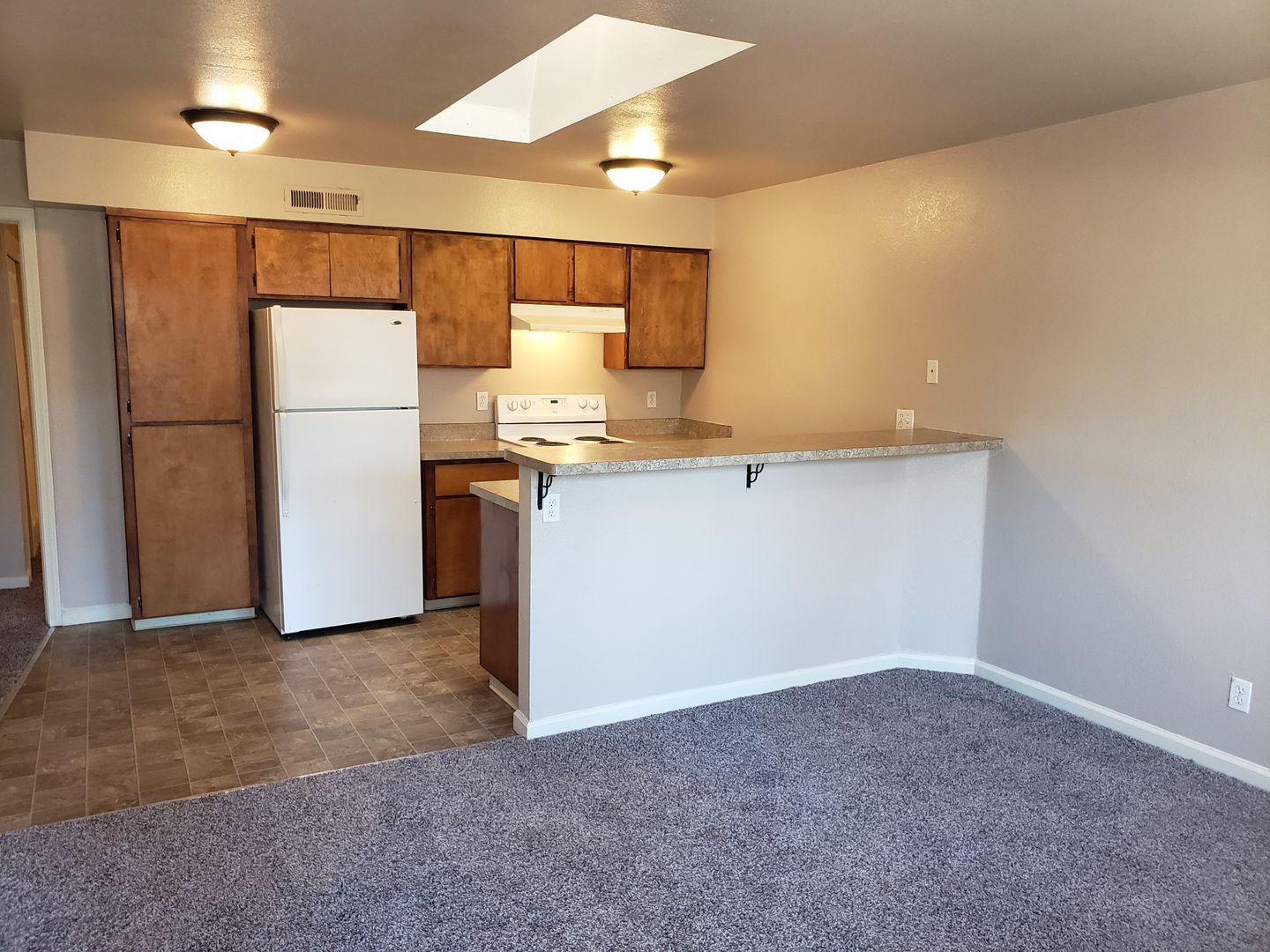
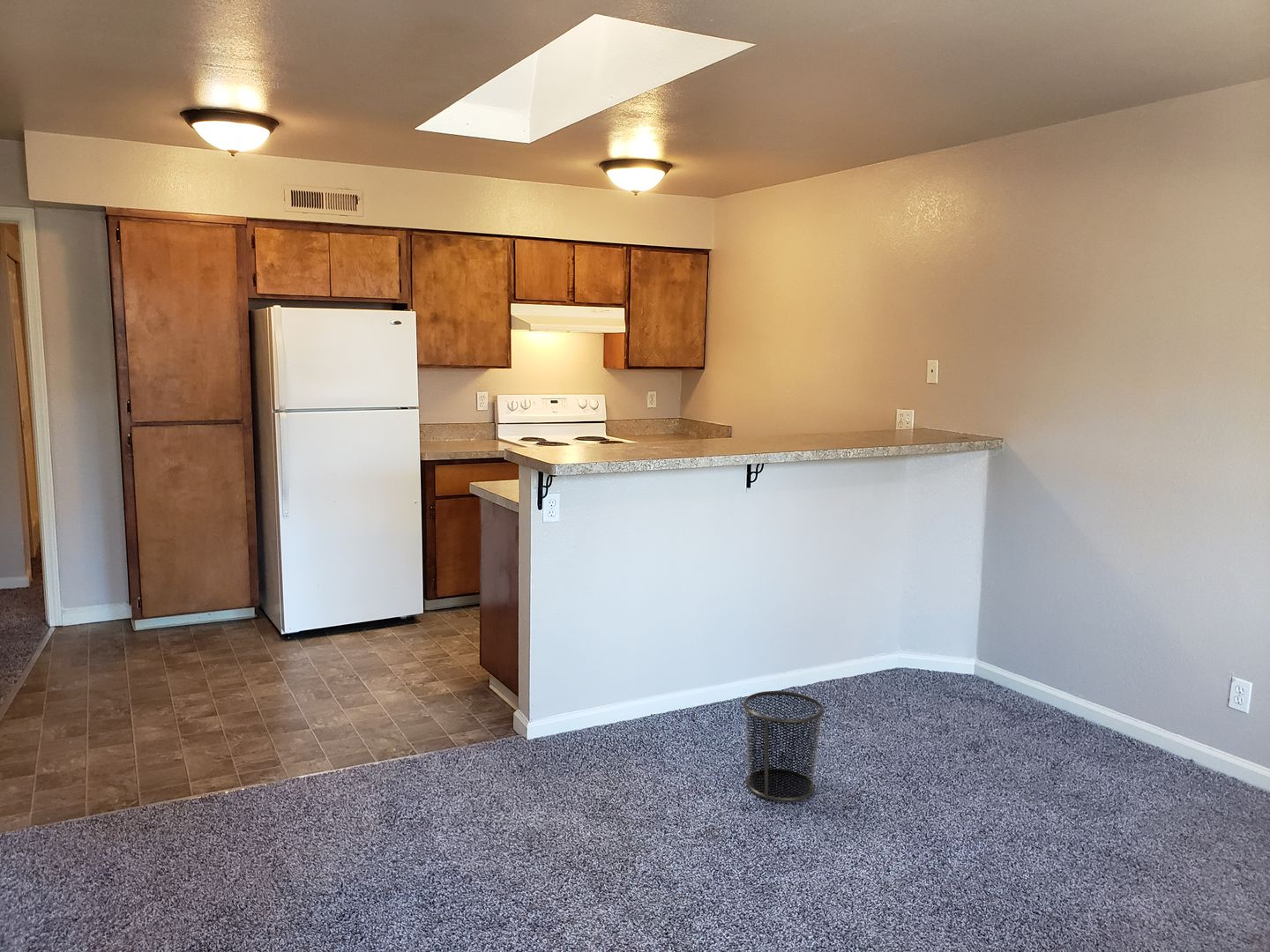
+ waste bin (781, 745)
